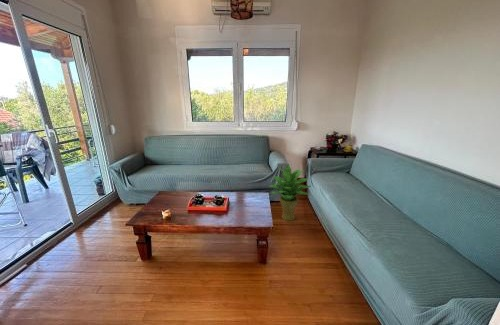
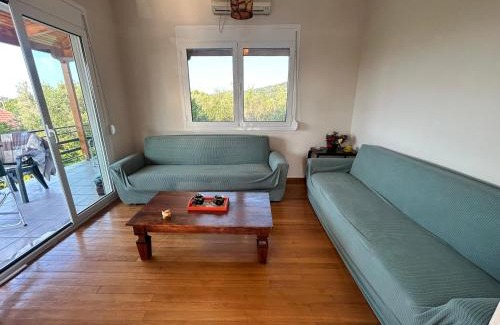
- potted plant (289, 193)
